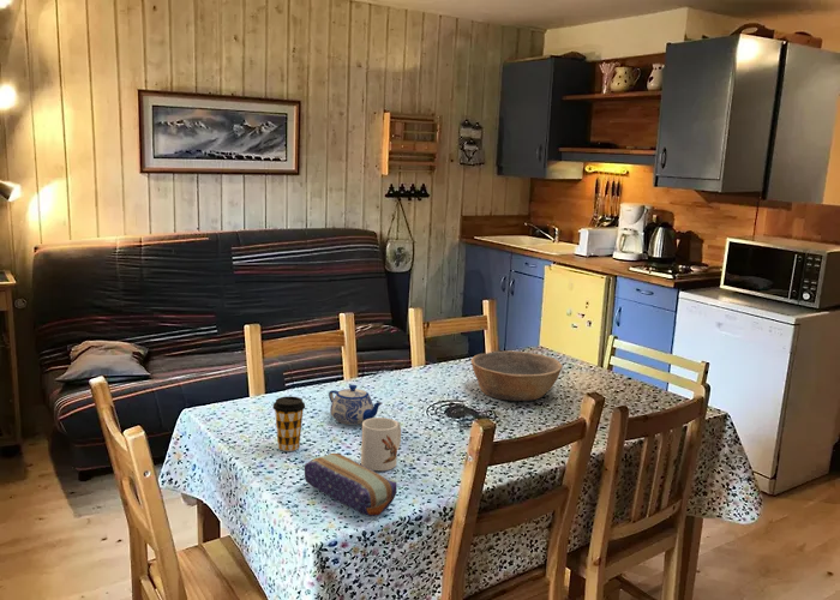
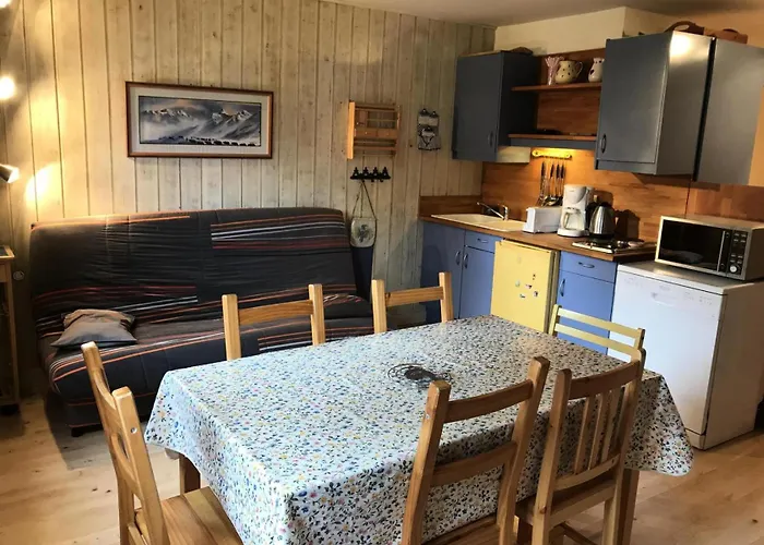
- bowl (515, 376)
- mug (384, 440)
- pencil case (348, 481)
- teapot (354, 403)
- coffee cup (288, 424)
